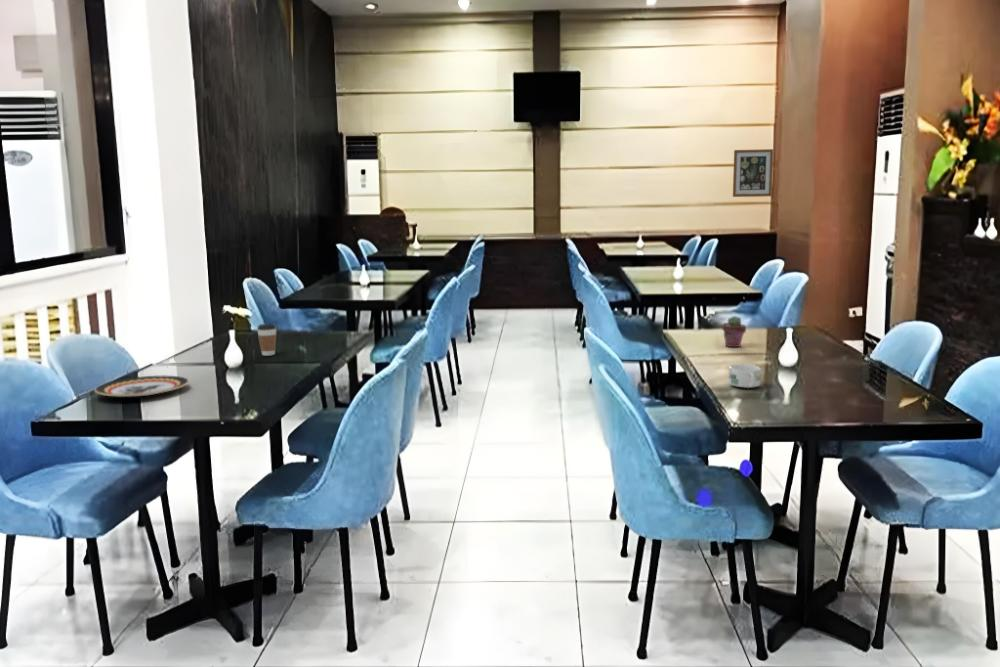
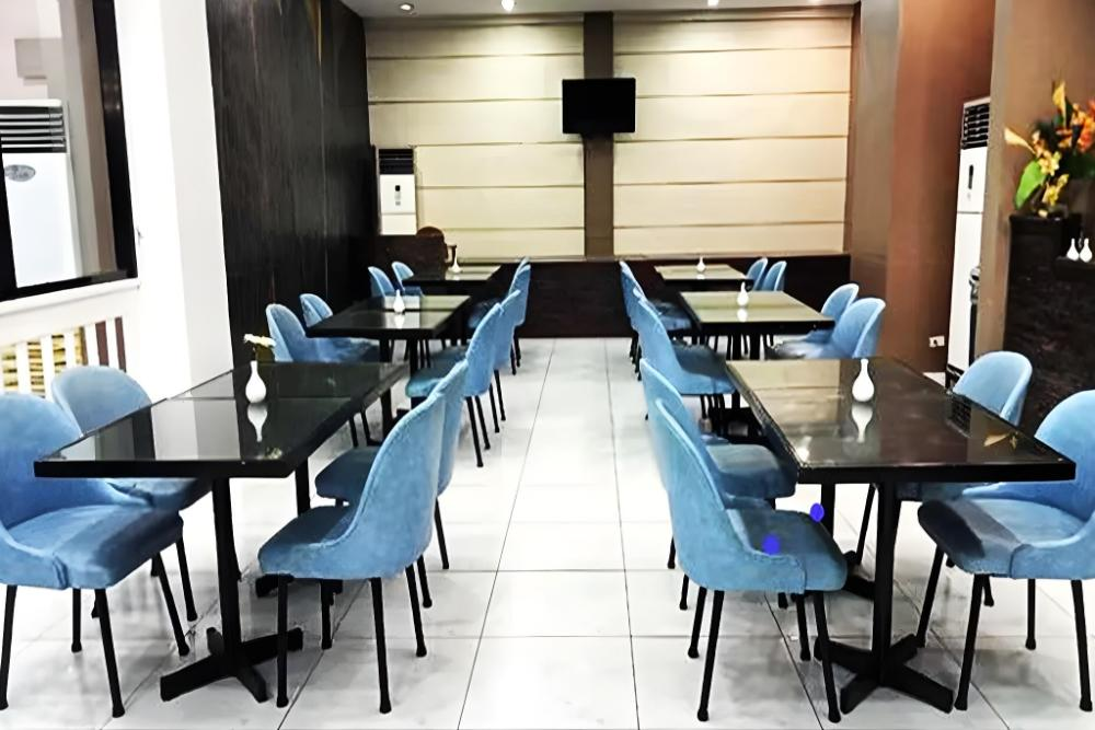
- coffee cup (267, 339)
- potted succulent (733, 330)
- wall art (752, 173)
- plate (143, 388)
- mug (745, 377)
